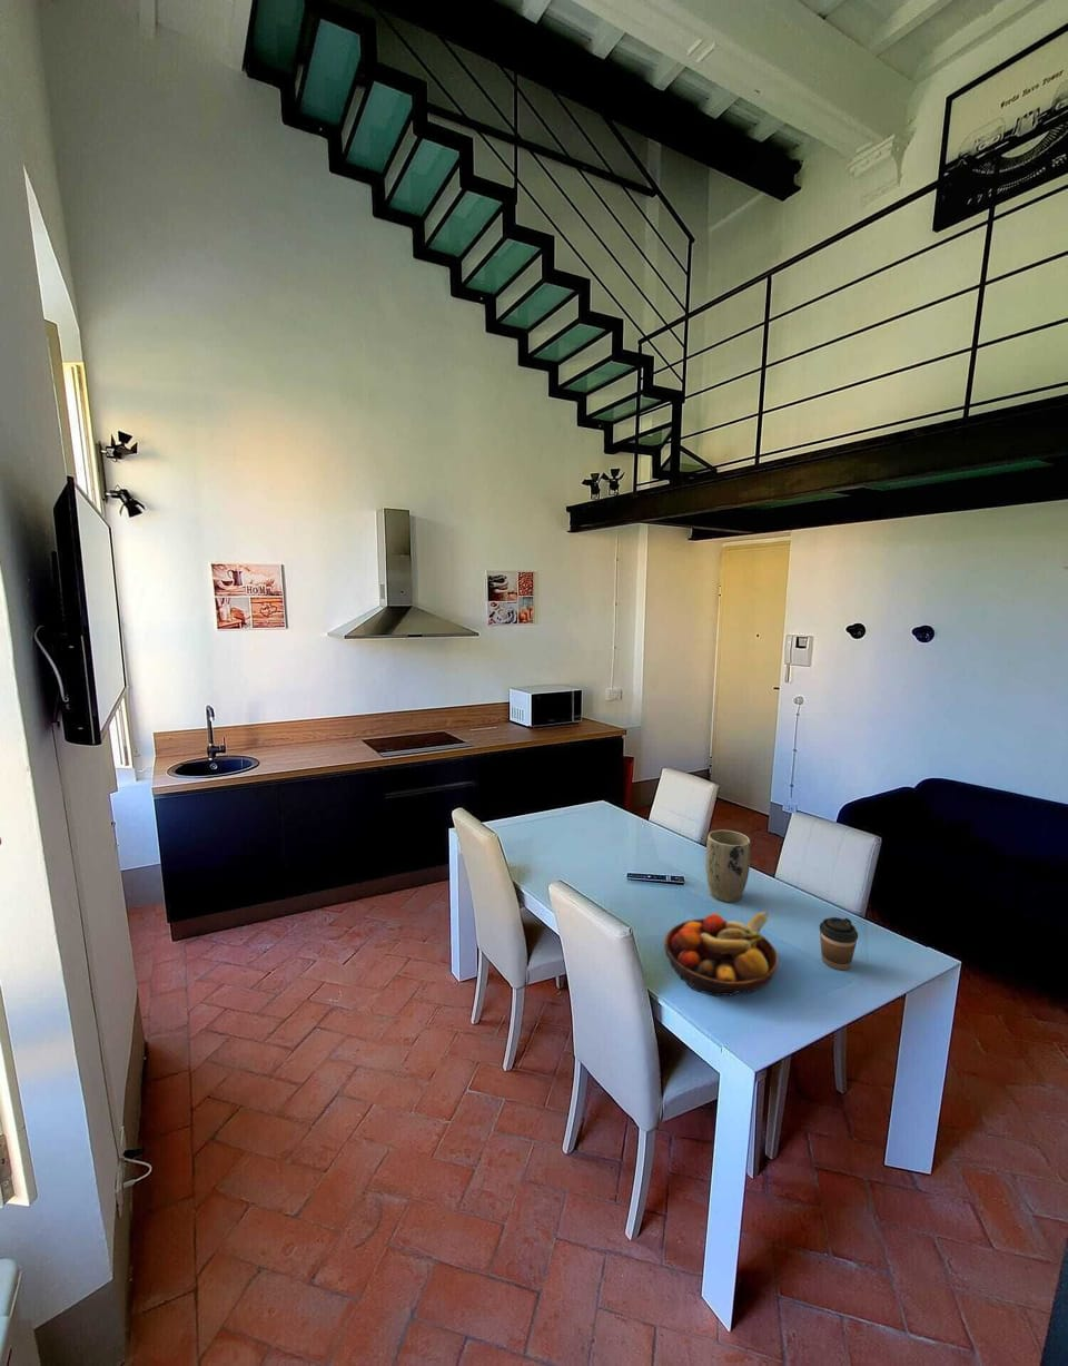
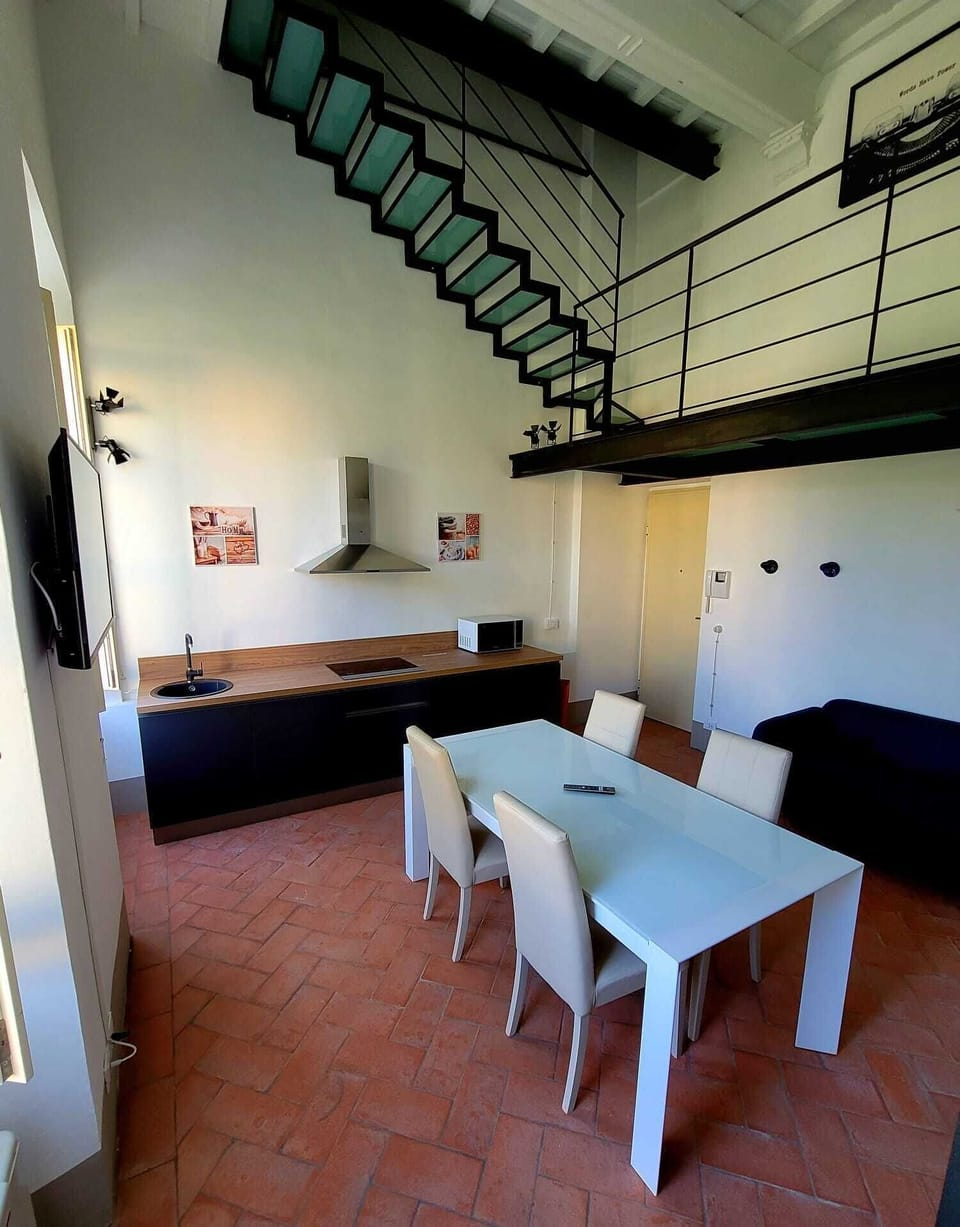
- coffee cup (838, 941)
- fruit bowl (720, 943)
- plant pot (726, 866)
